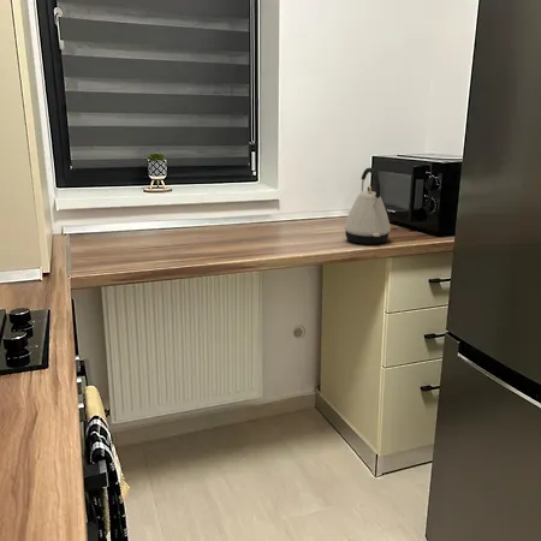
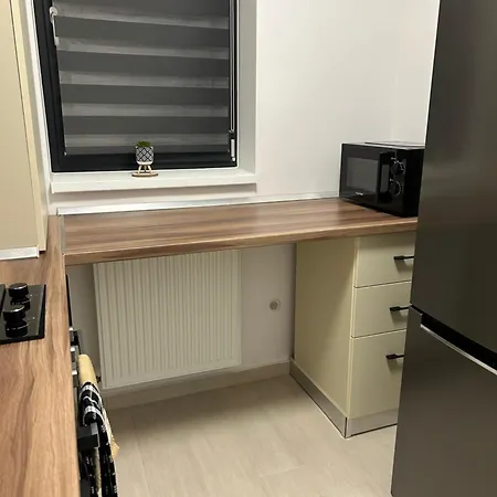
- kettle (368, 204)
